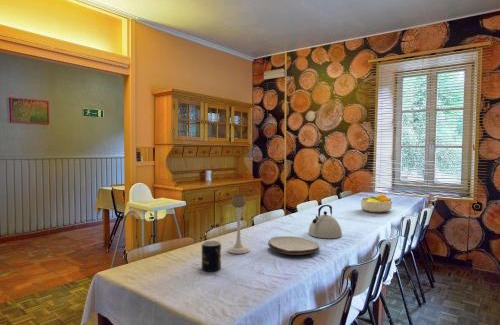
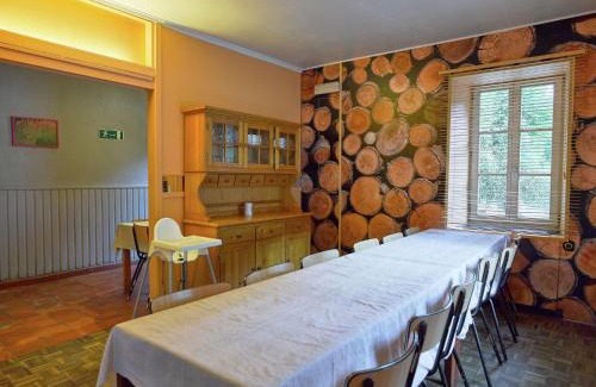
- candle holder (238, 222)
- fruit bowl (376, 202)
- plate (293, 245)
- mug (213, 256)
- kettle (324, 219)
